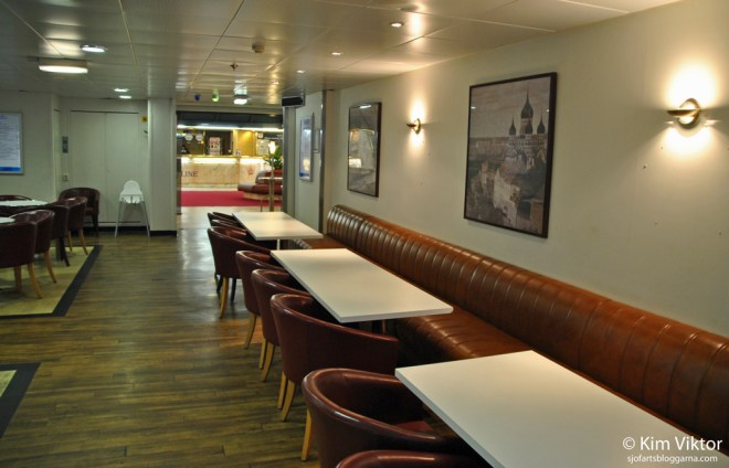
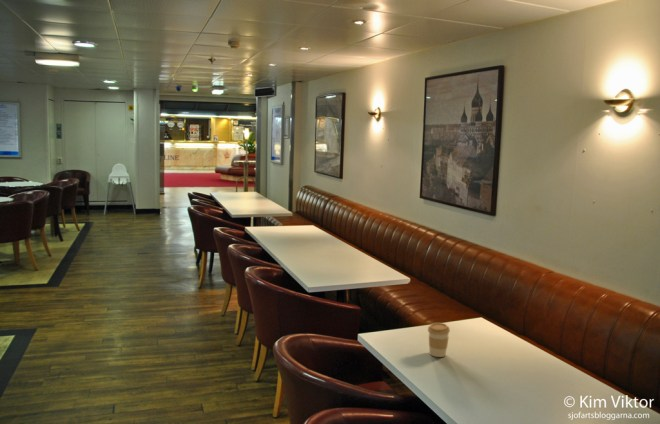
+ coffee cup (438, 339)
